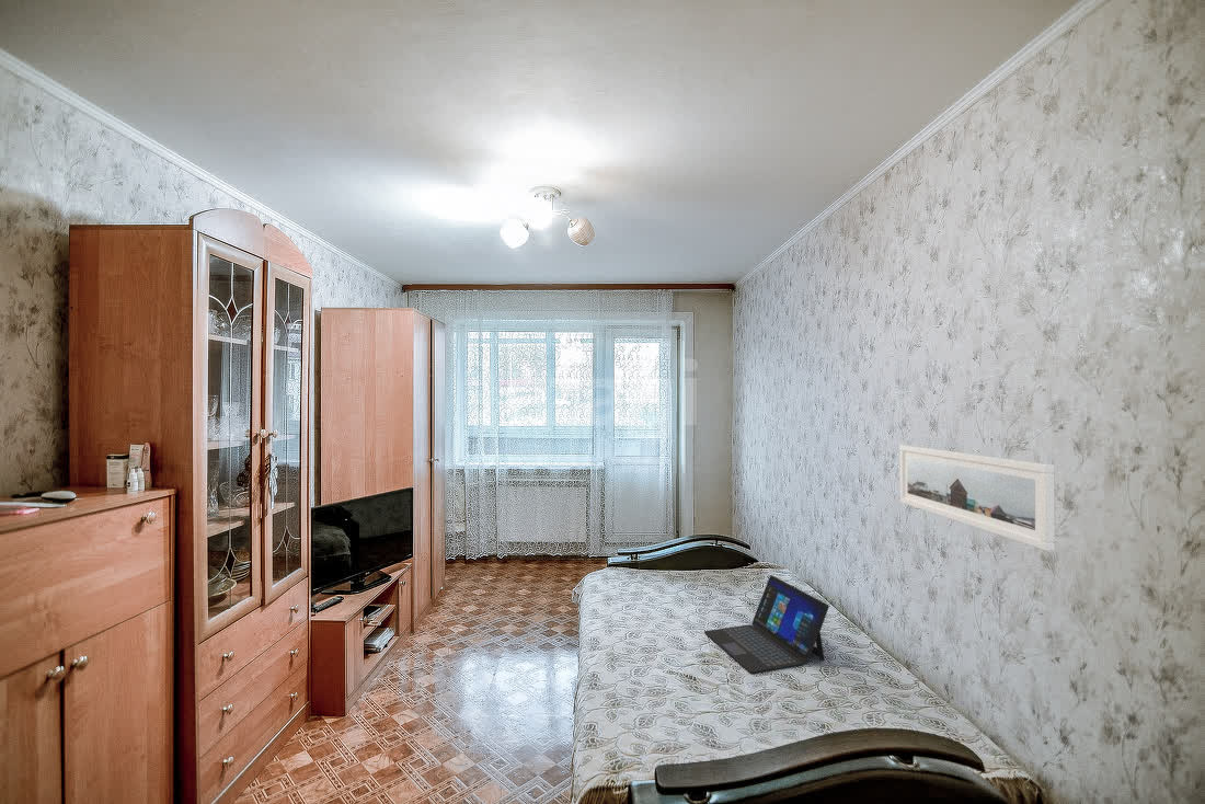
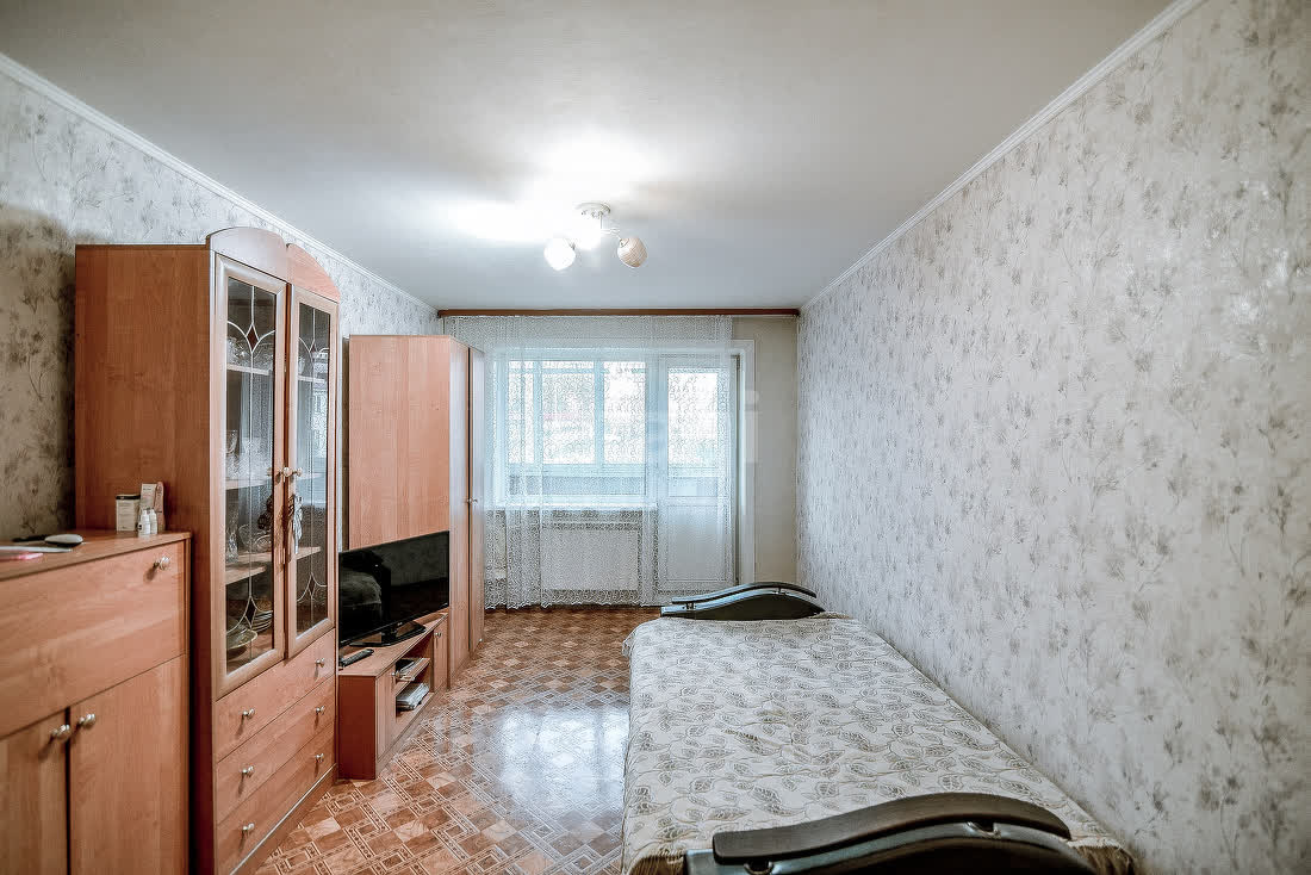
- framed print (962, 487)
- laptop (762, 619)
